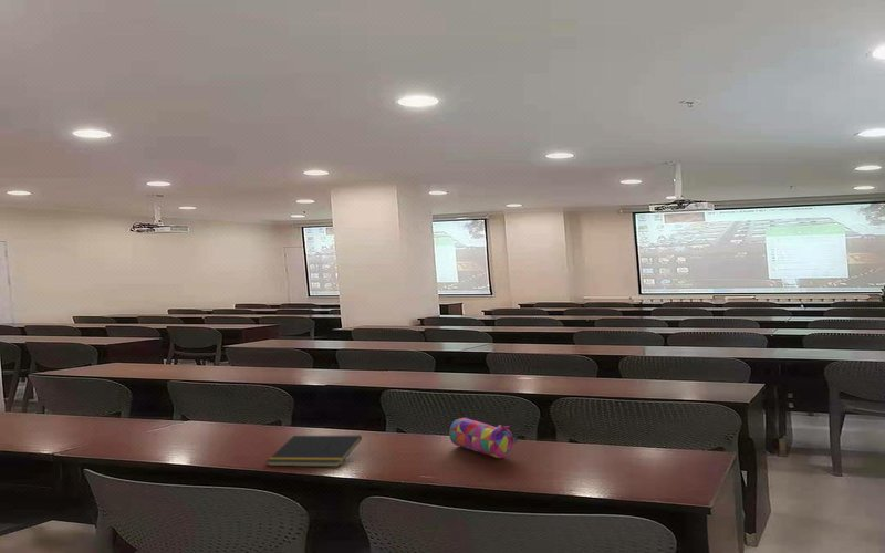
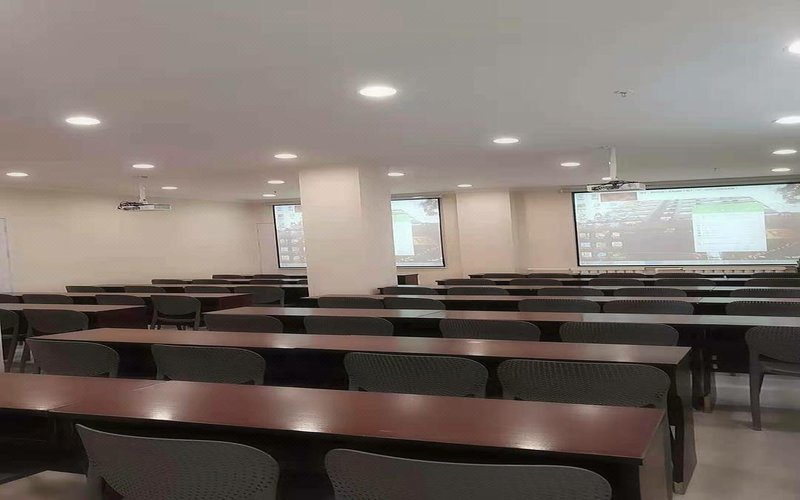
- notepad (314, 450)
- pencil case (481, 436)
